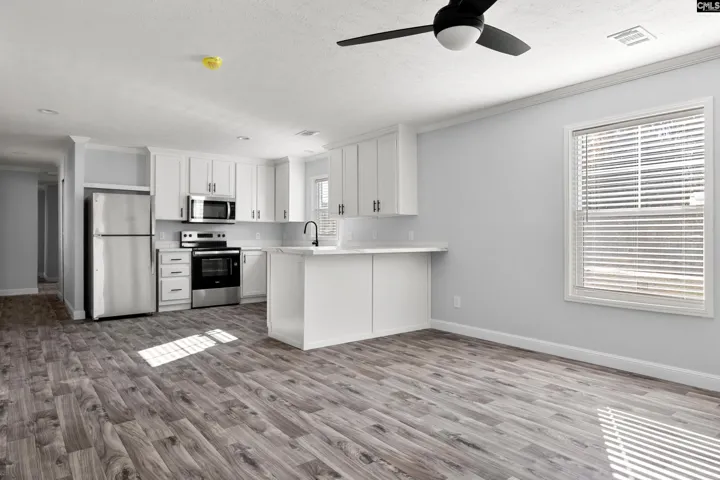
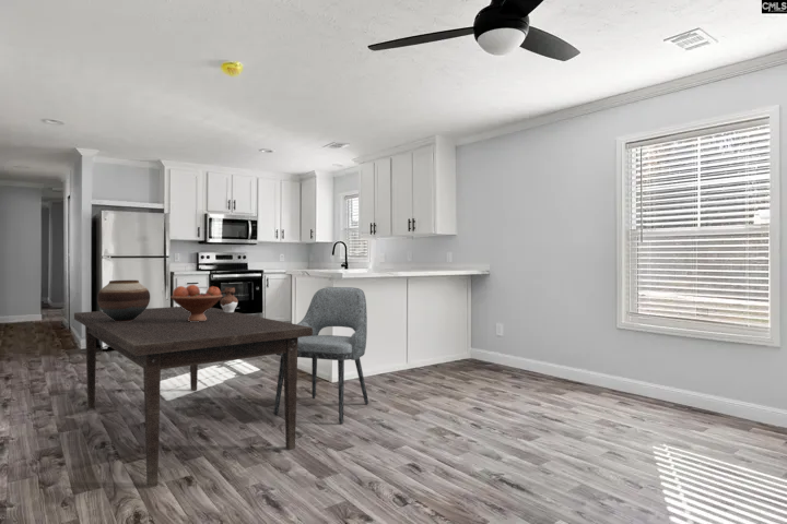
+ dining table (176, 367)
+ vase (124, 299)
+ fruit bowl (197, 302)
+ dining chair (327, 348)
+ ceramic pitcher (228, 299)
